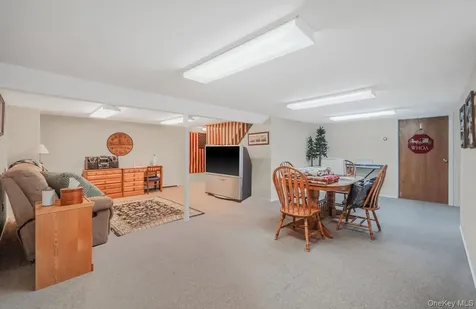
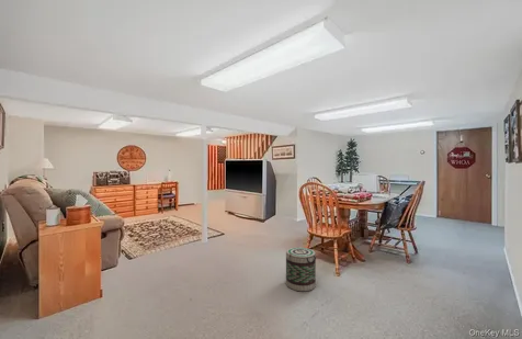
+ basket (299, 267)
